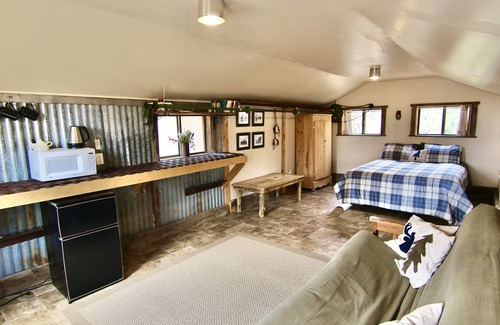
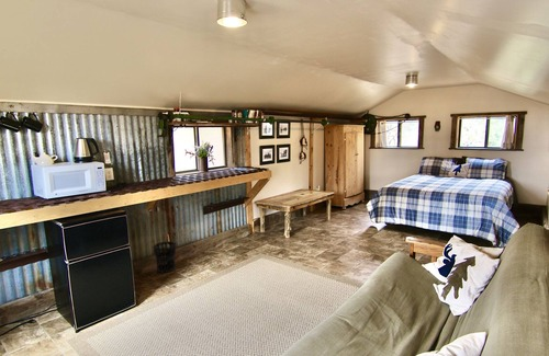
+ wastebasket (165, 257)
